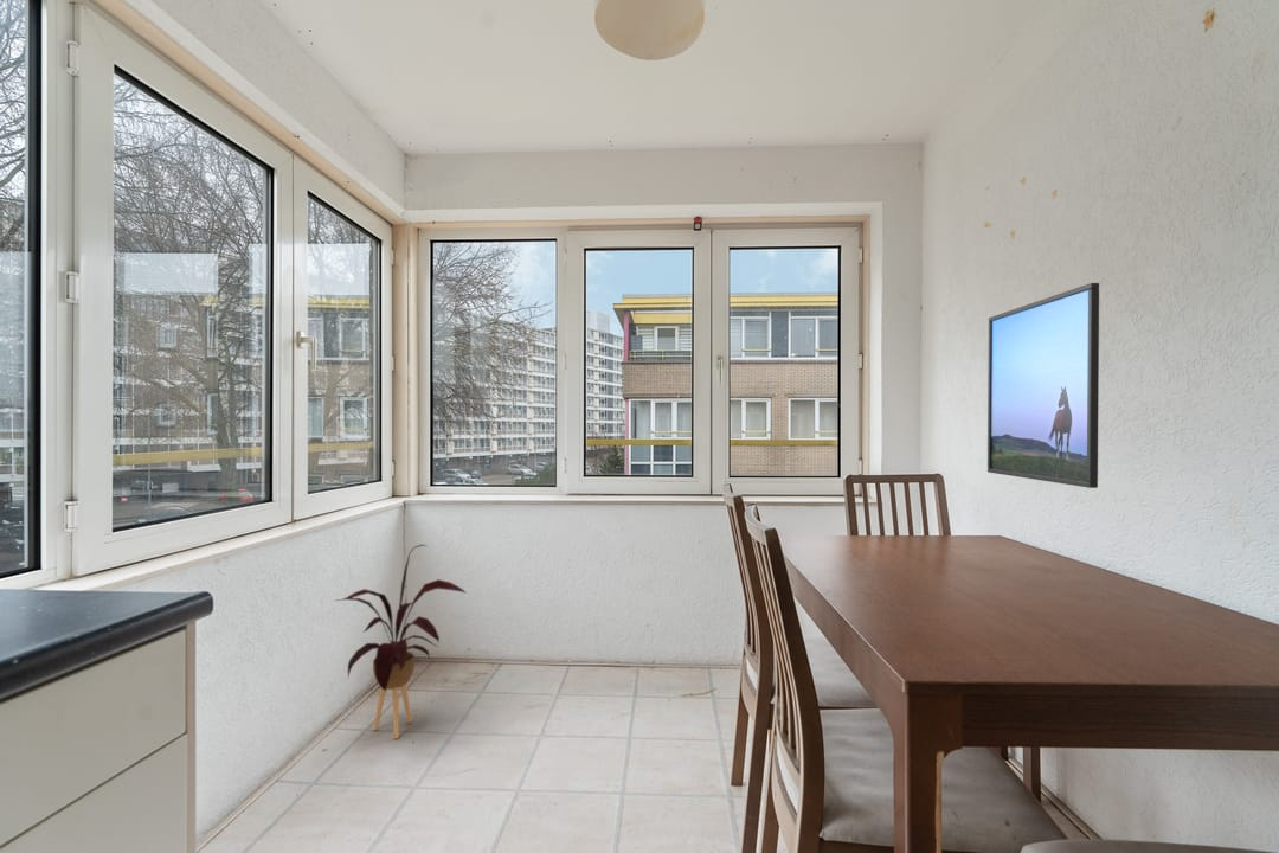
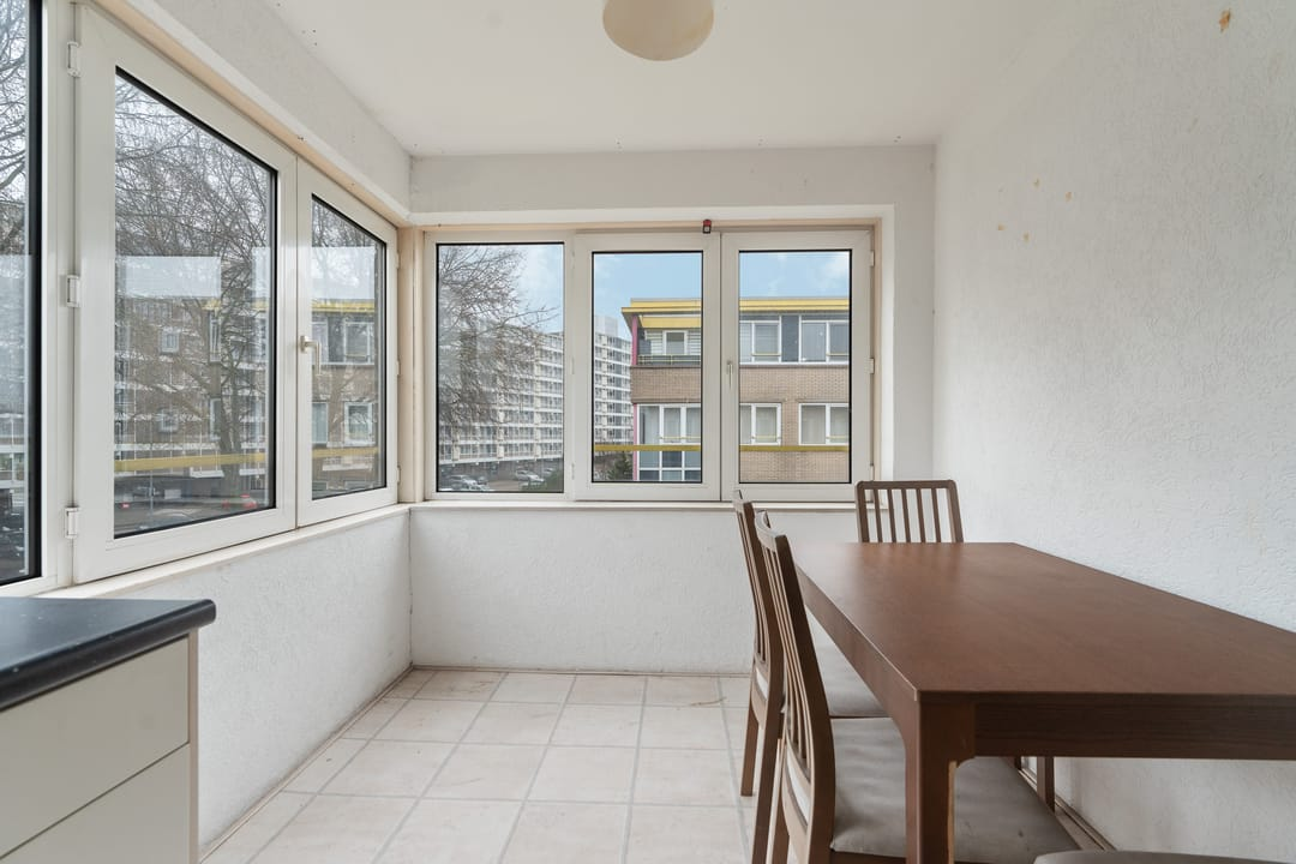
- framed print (1035, 390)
- house plant (396, 641)
